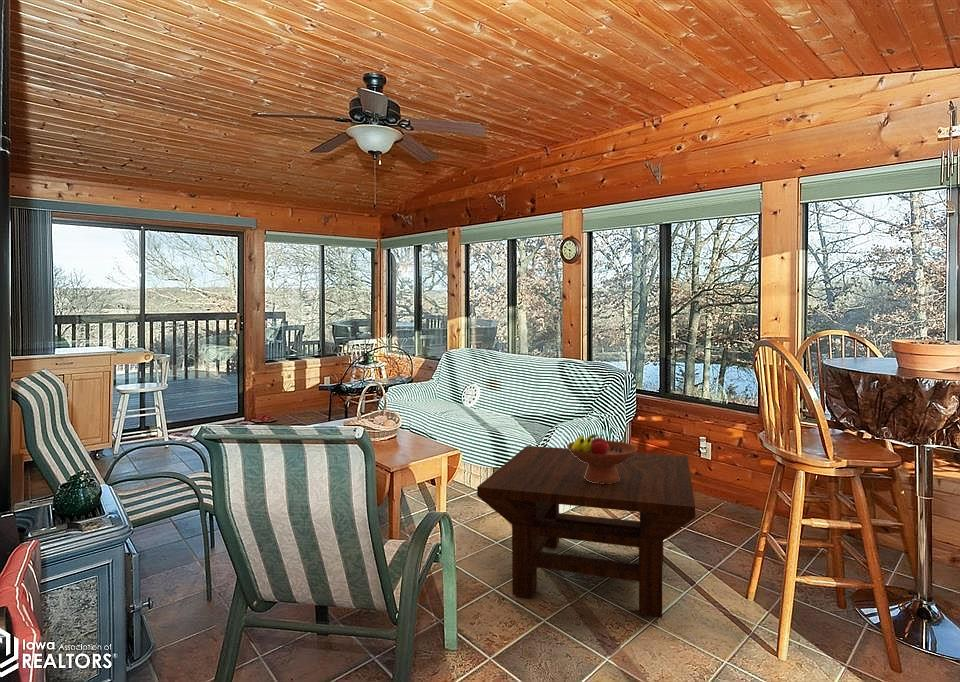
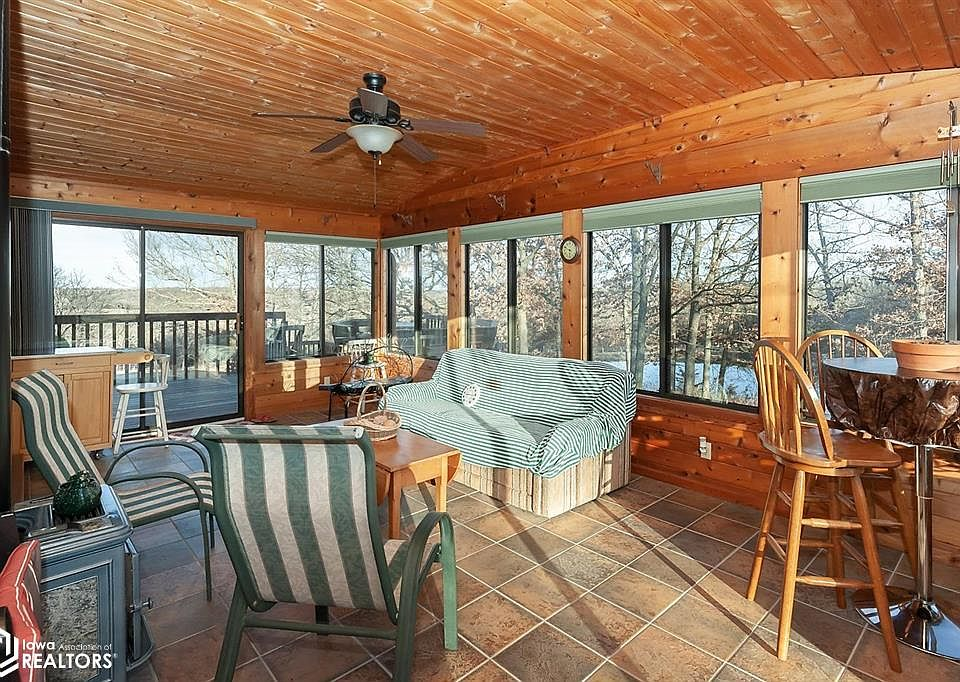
- fruit bowl (601, 456)
- coffee table (593, 522)
